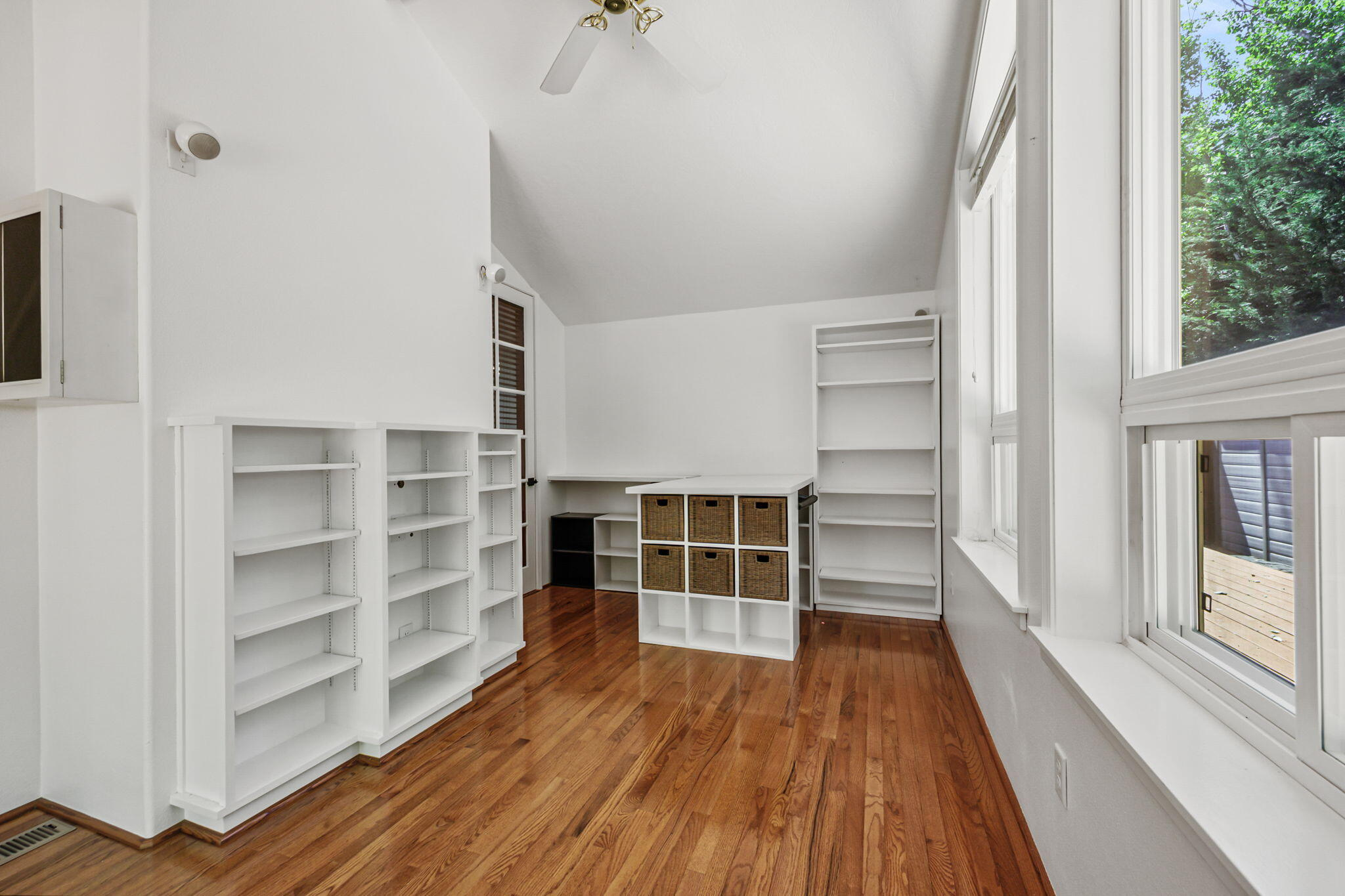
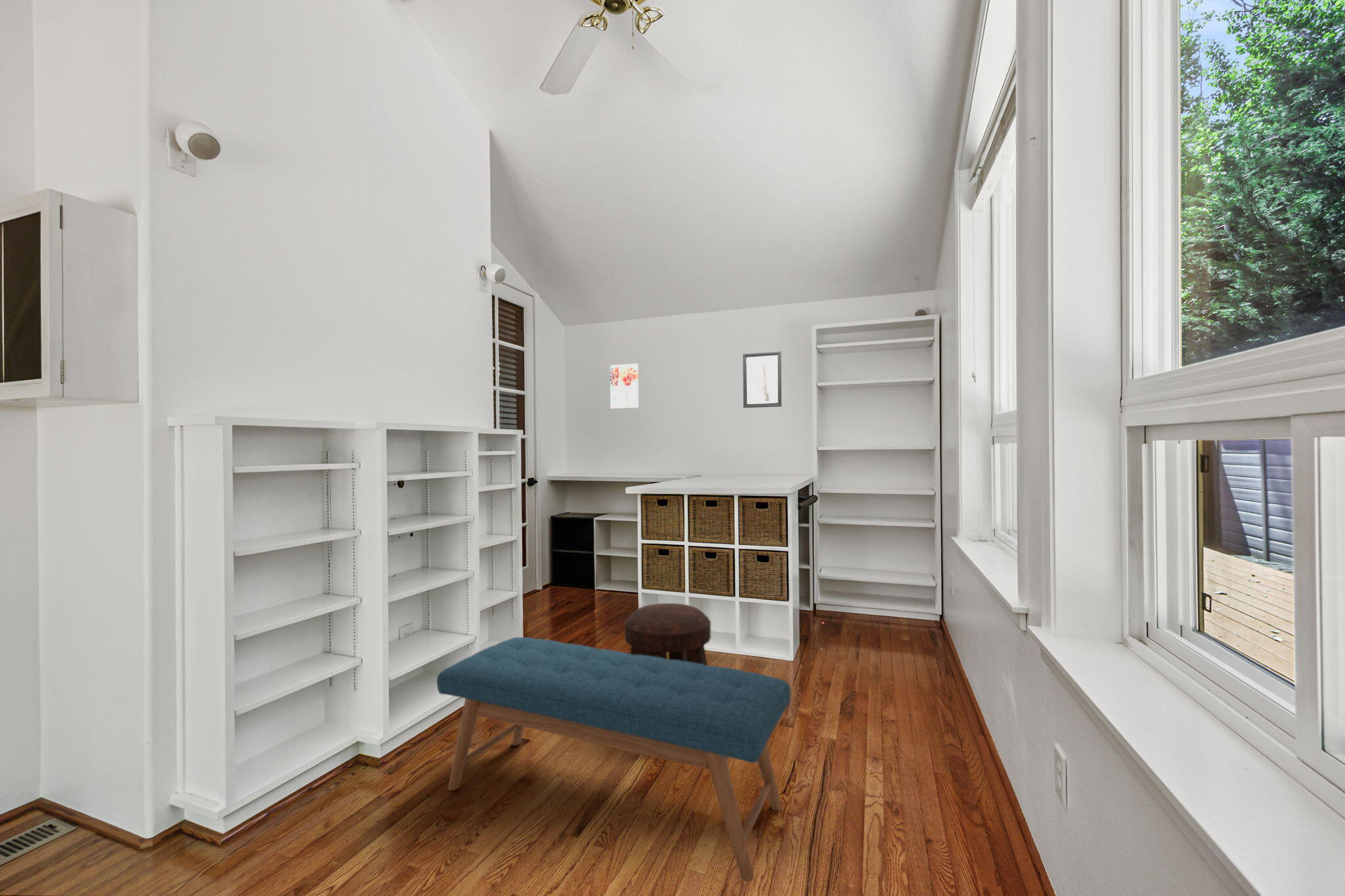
+ stool (667, 659)
+ bench (609, 732)
+ wall art (624, 386)
+ wall art (762, 380)
